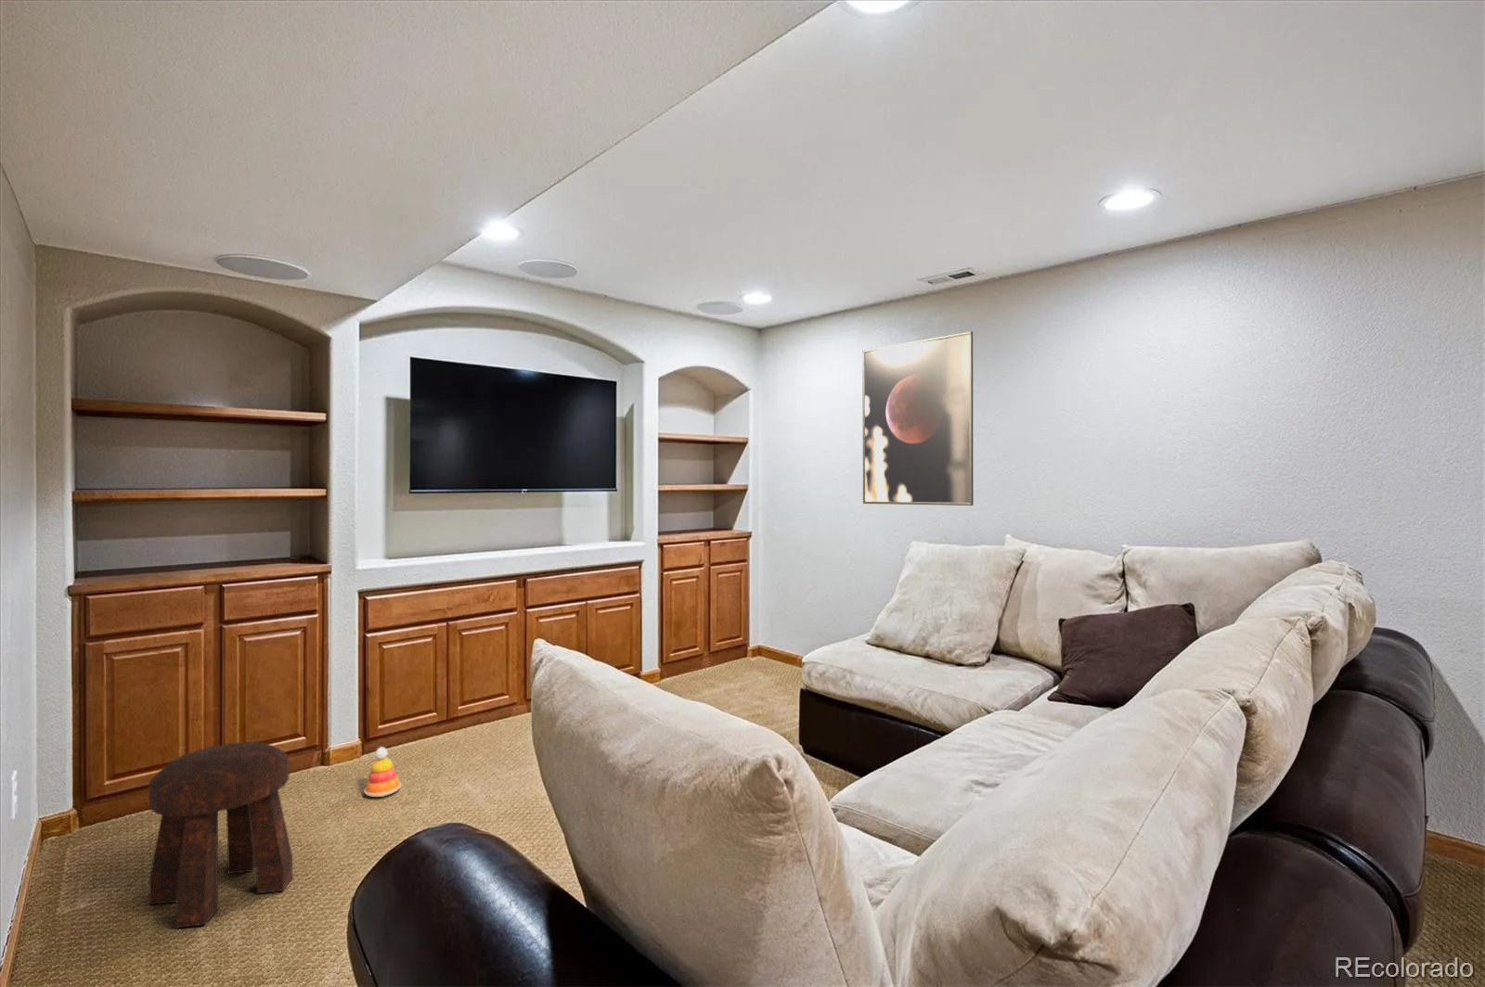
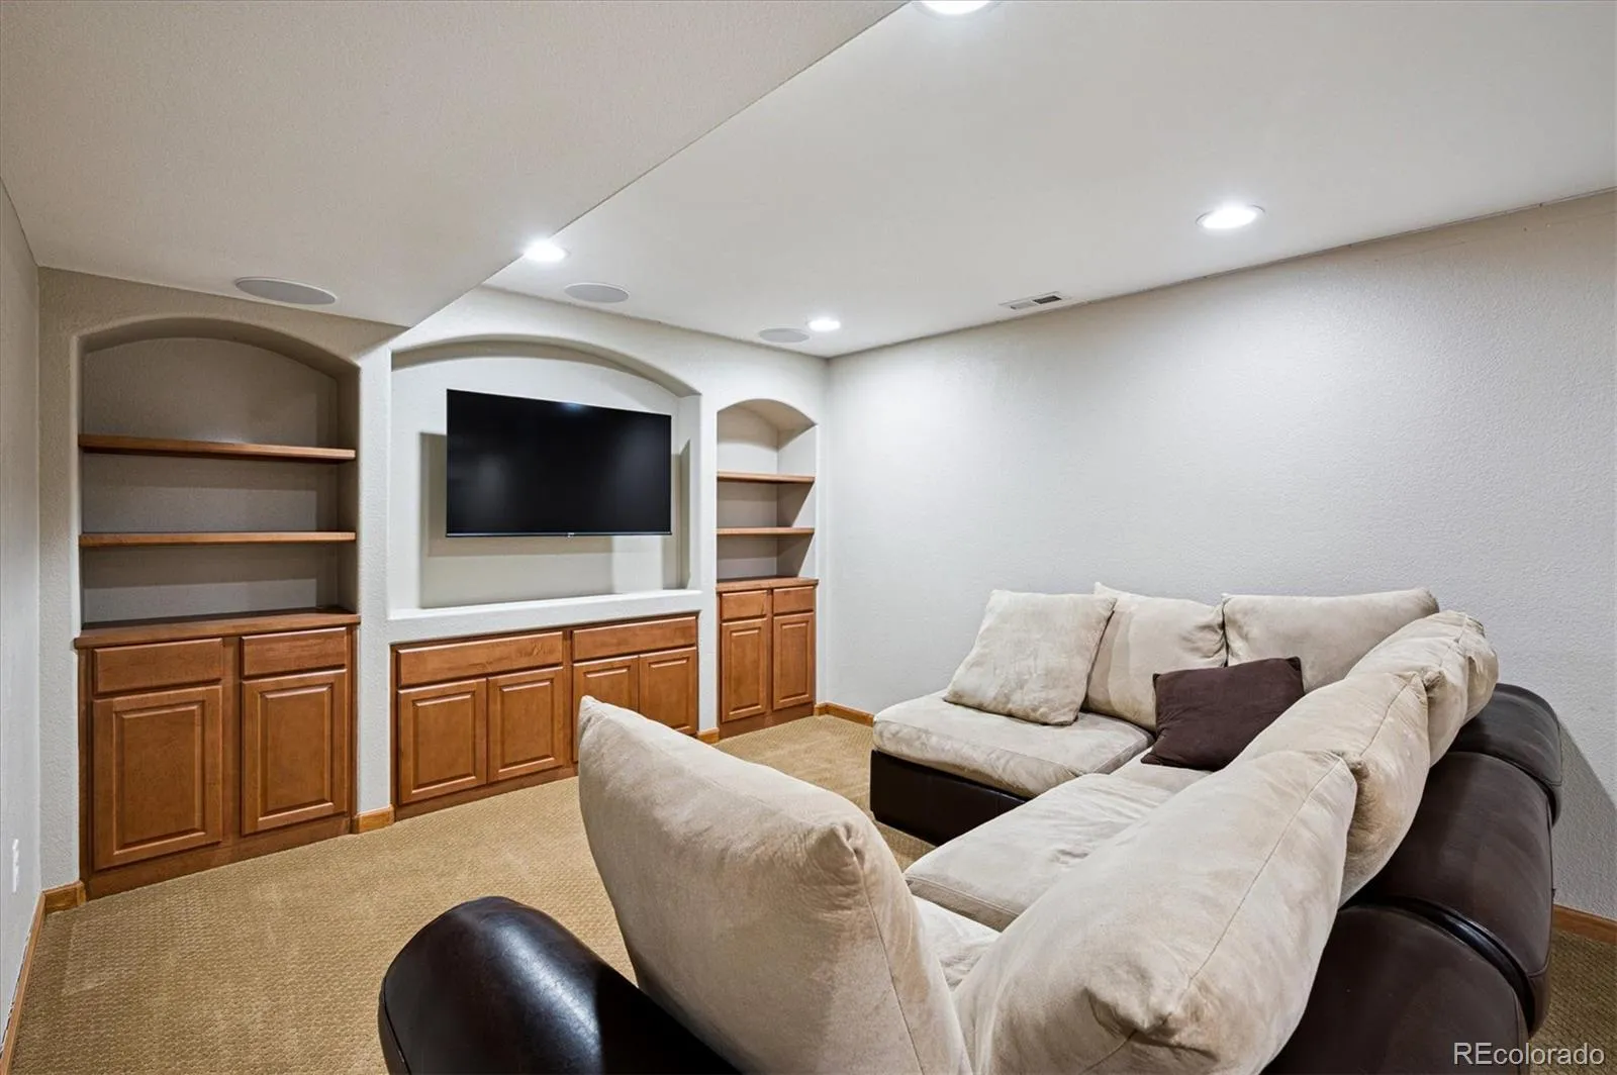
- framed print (914, 423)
- stool (227, 823)
- stacking toy (382, 769)
